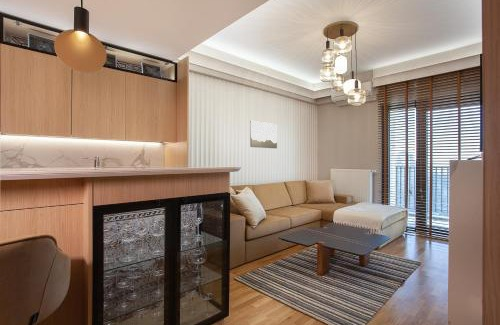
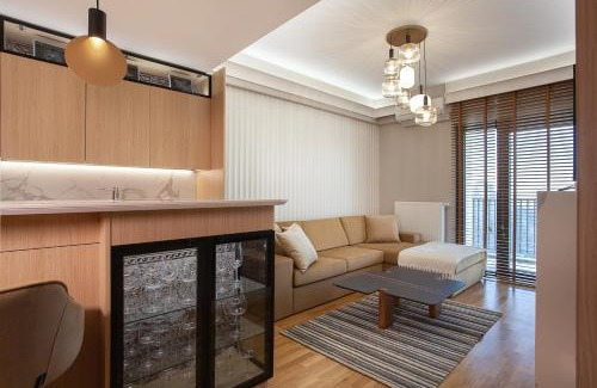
- wall art (264, 135)
